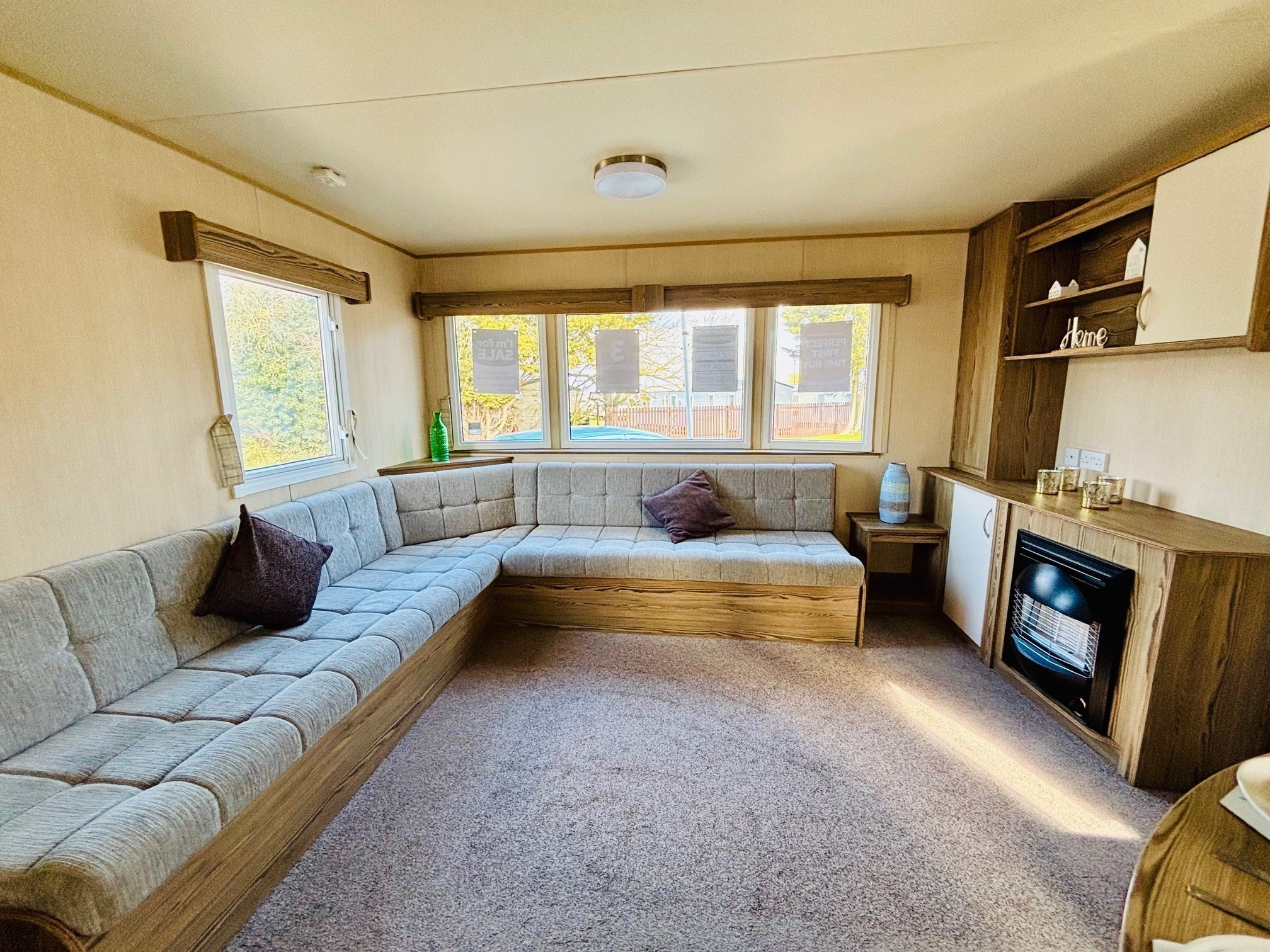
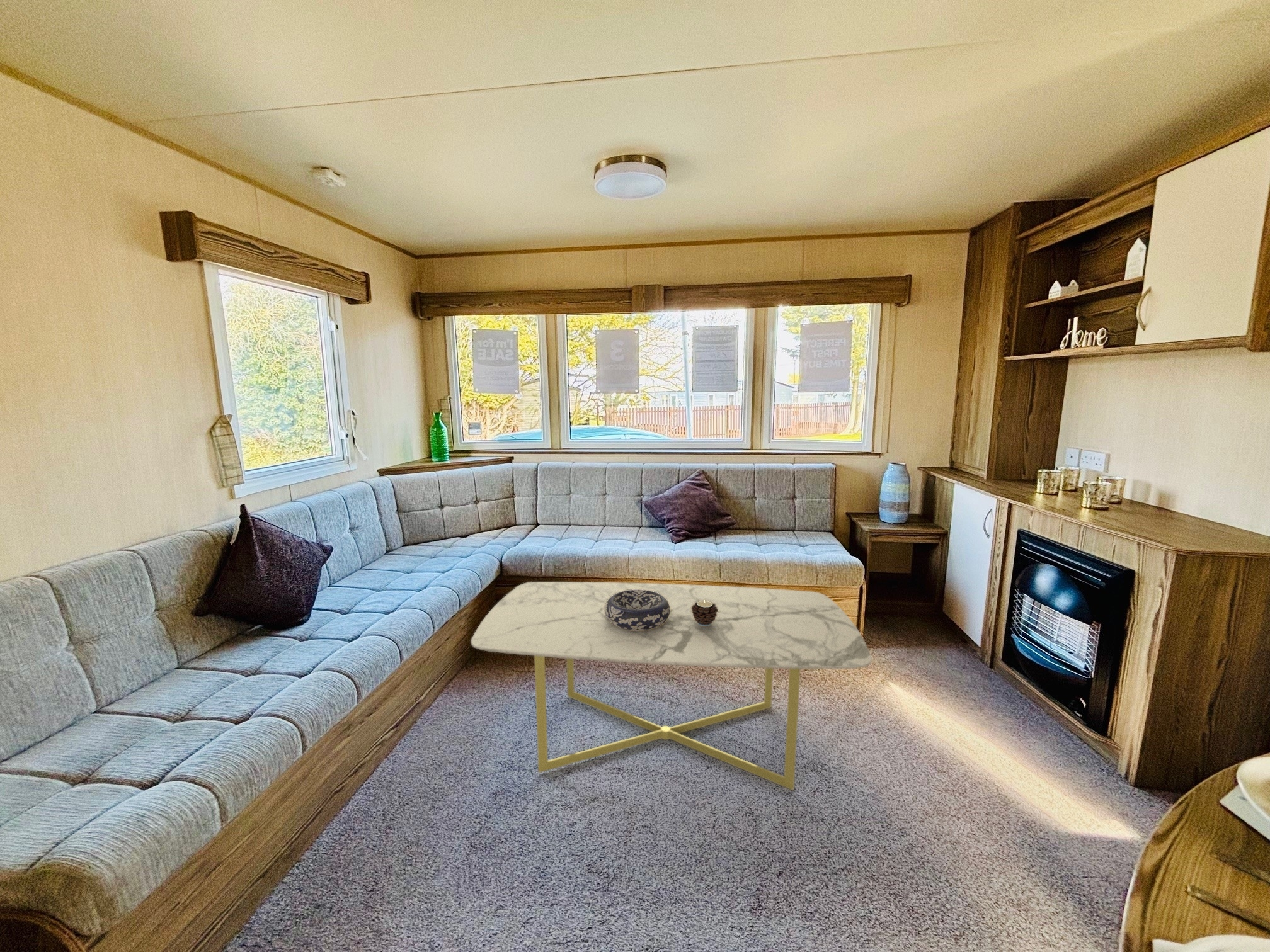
+ decorative bowl (637, 609)
+ candle (704, 611)
+ coffee table (666, 664)
